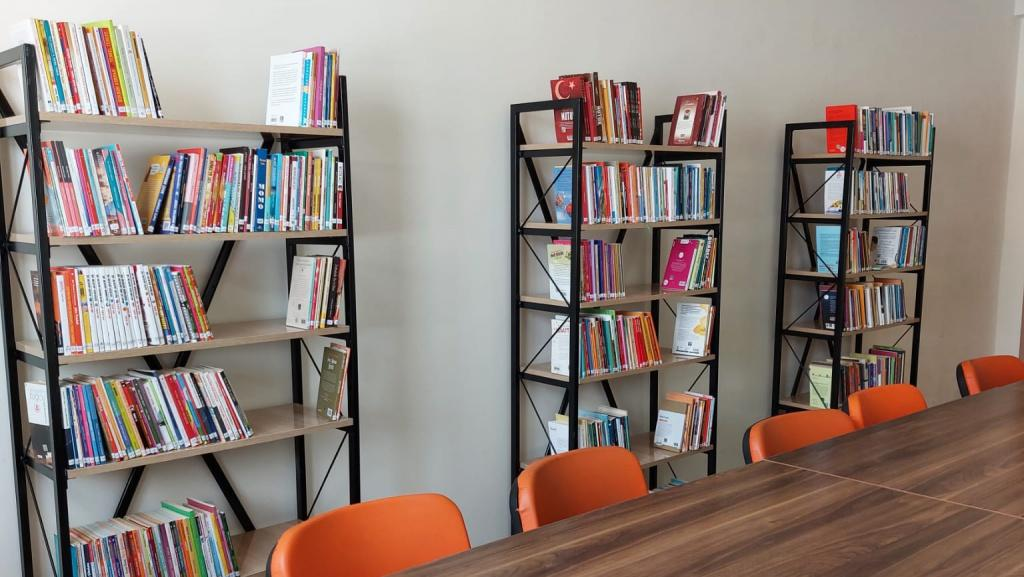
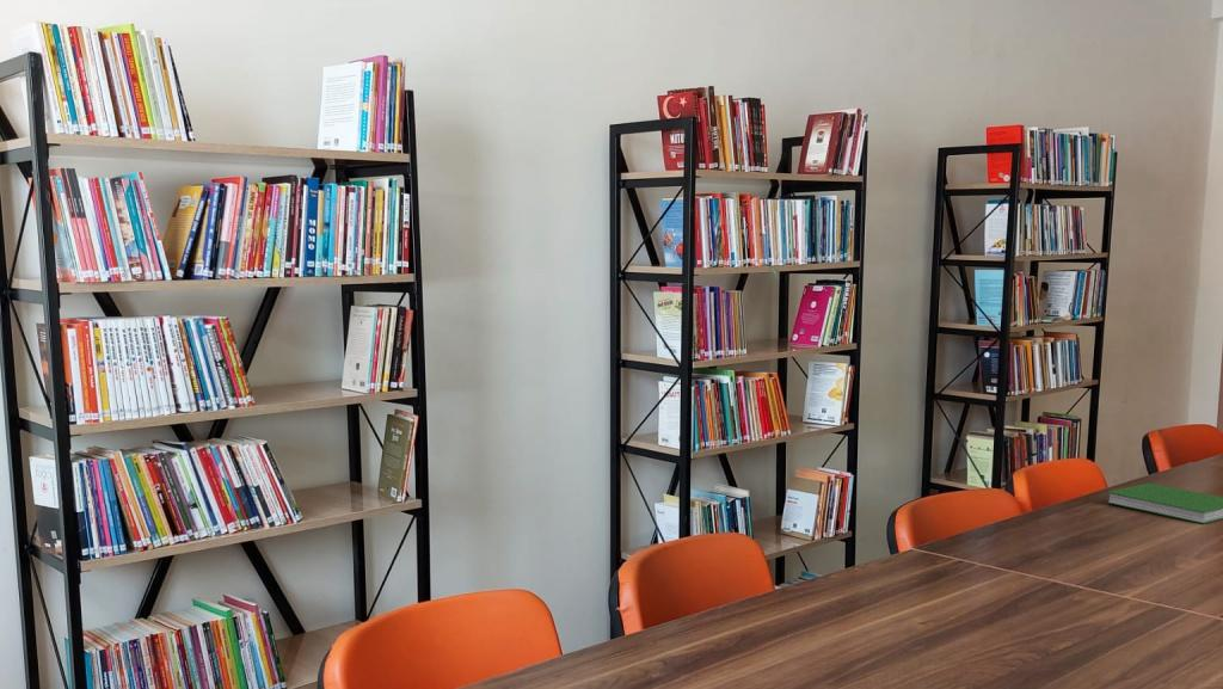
+ hardcover book (1175, 502)
